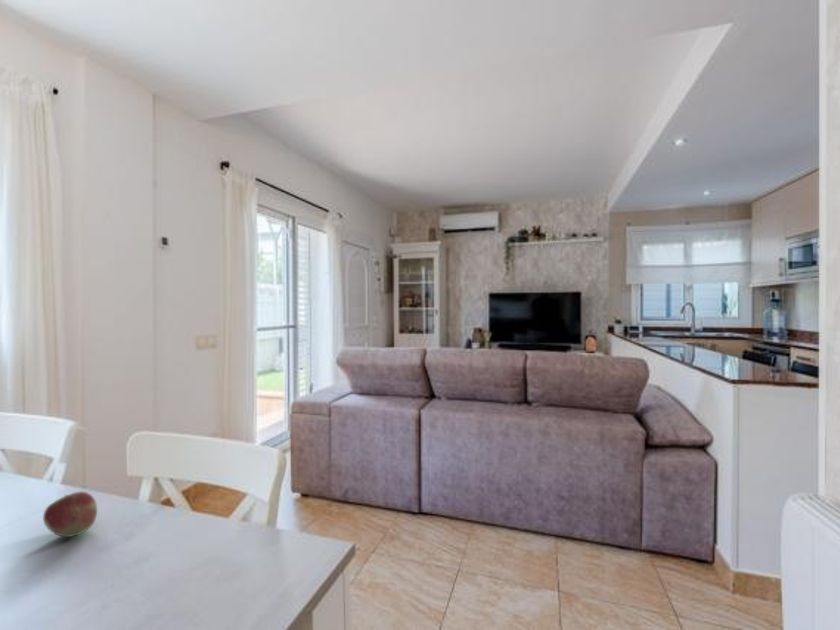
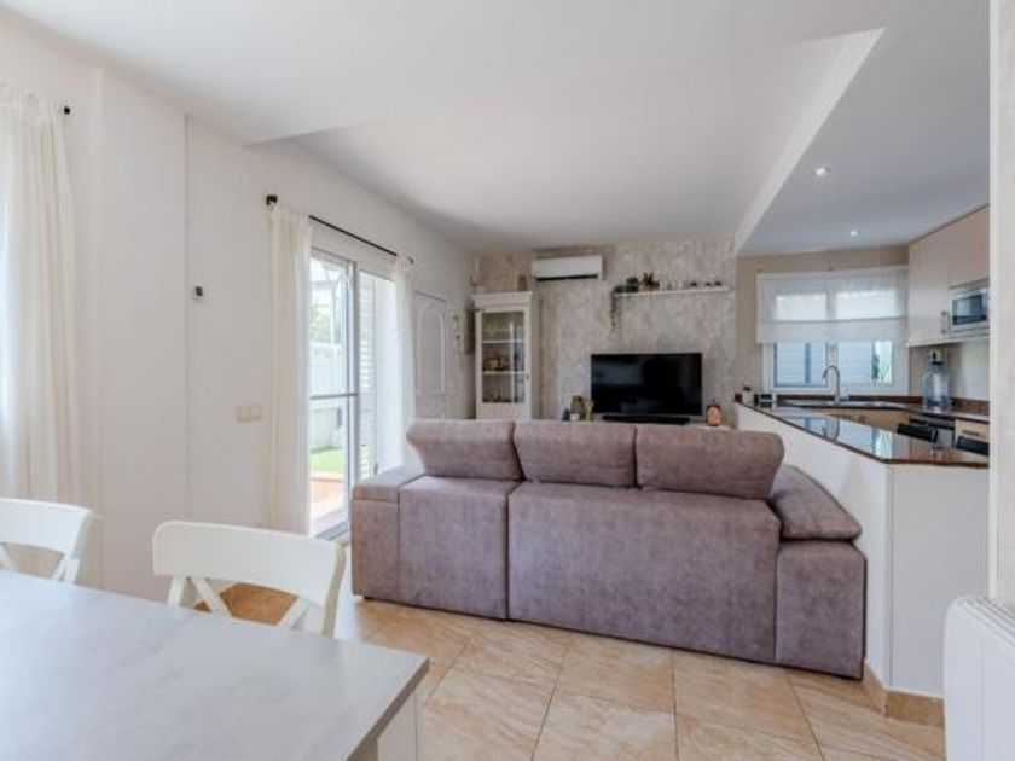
- fruit (71, 513)
